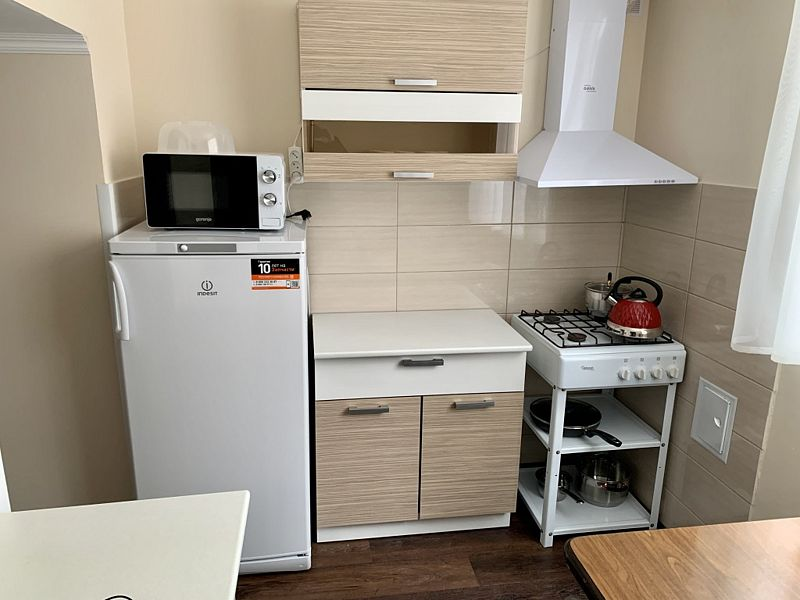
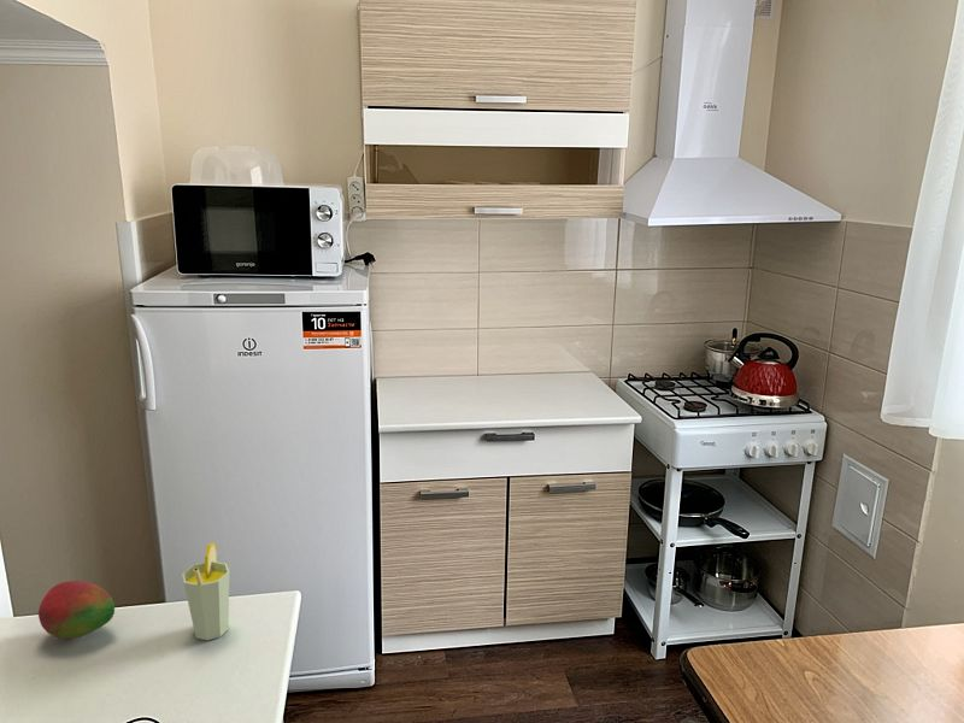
+ fruit (76, 610)
+ cup (208, 588)
